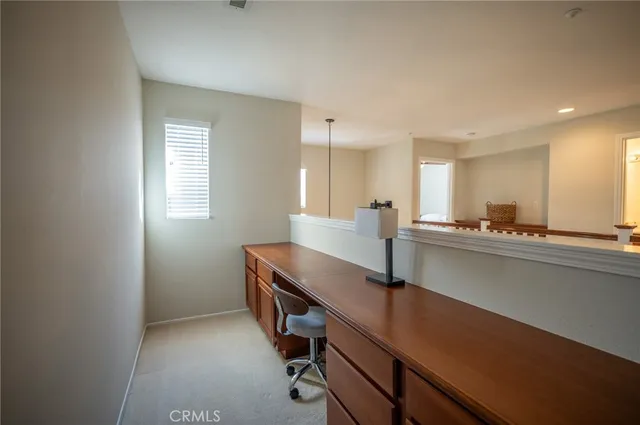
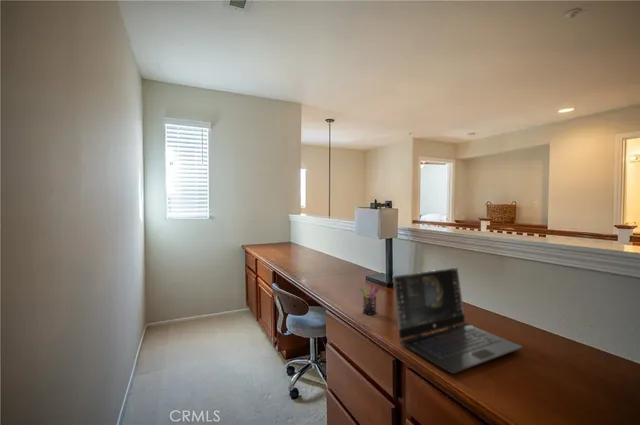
+ laptop (455, 312)
+ pen holder (368, 298)
